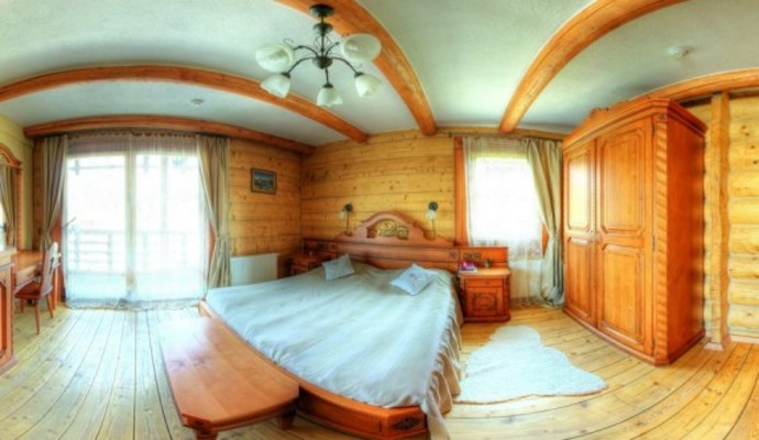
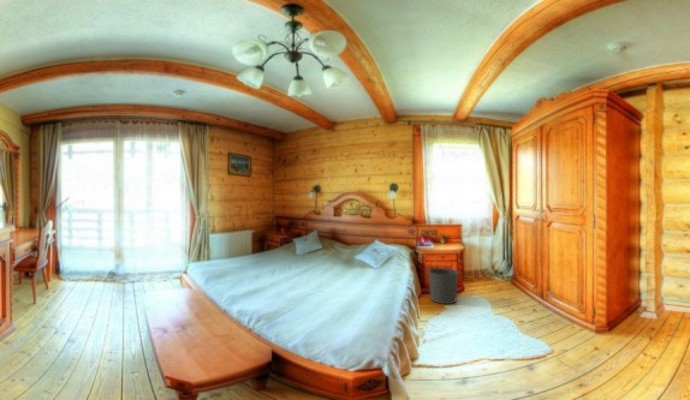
+ waste bin (443, 285)
